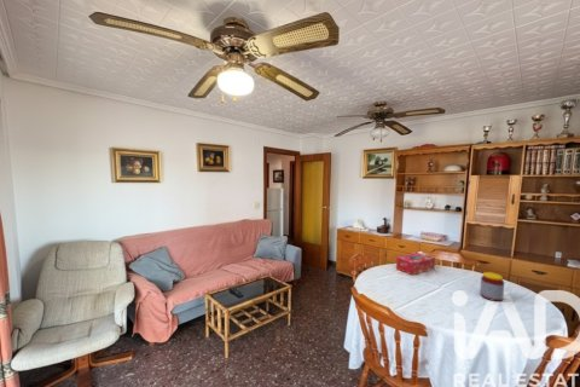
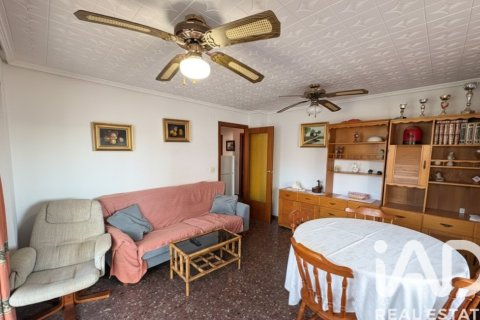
- jar (492, 285)
- tissue box (414, 262)
